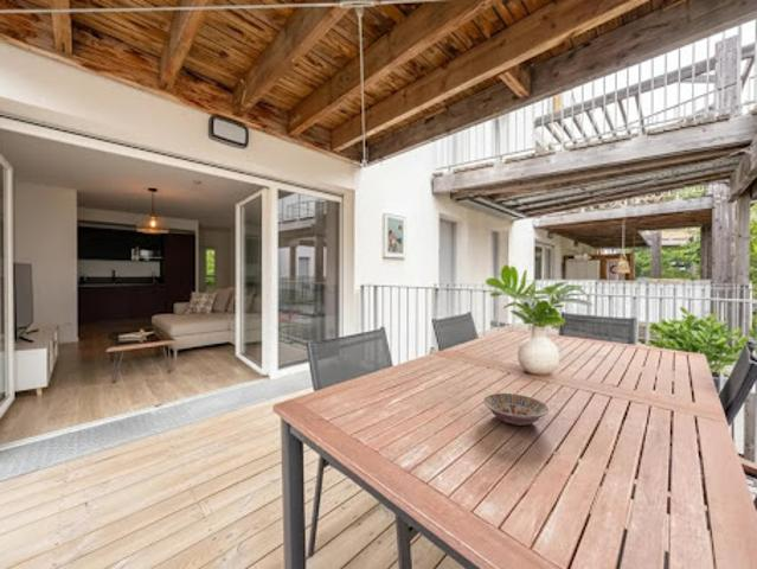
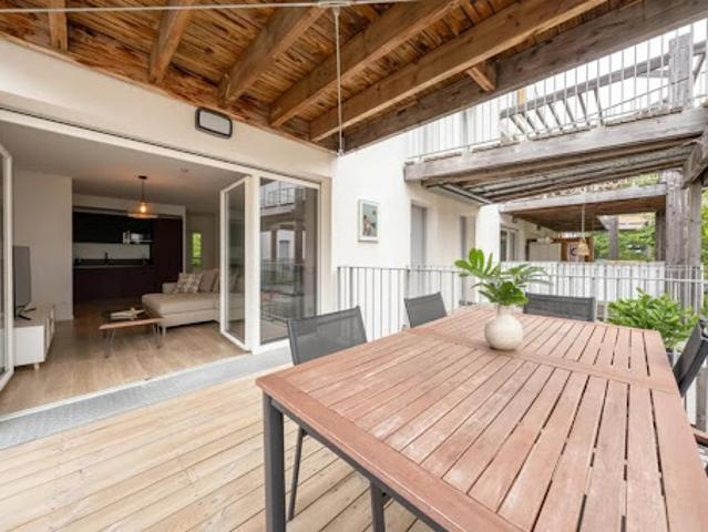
- bowl (514, 411)
